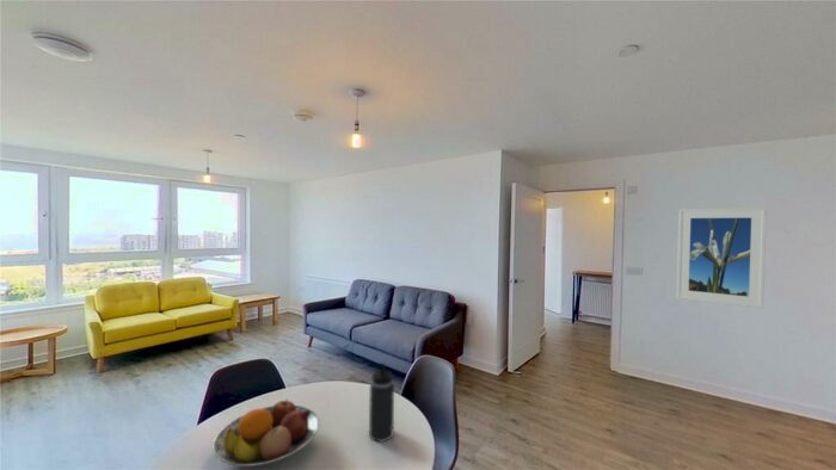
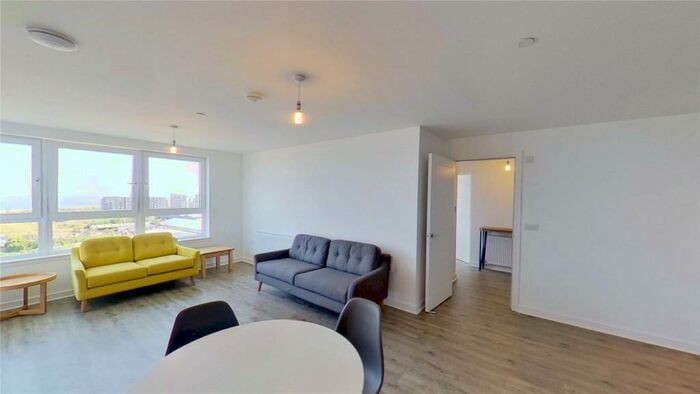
- fruit bowl (269, 426)
- thermos bottle (381, 397)
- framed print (718, 255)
